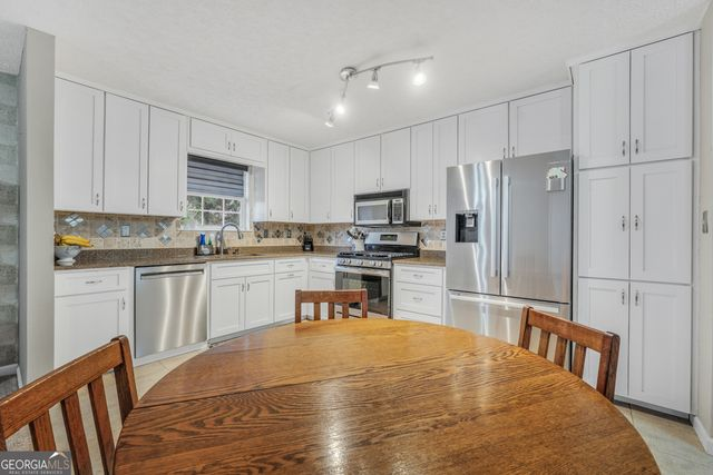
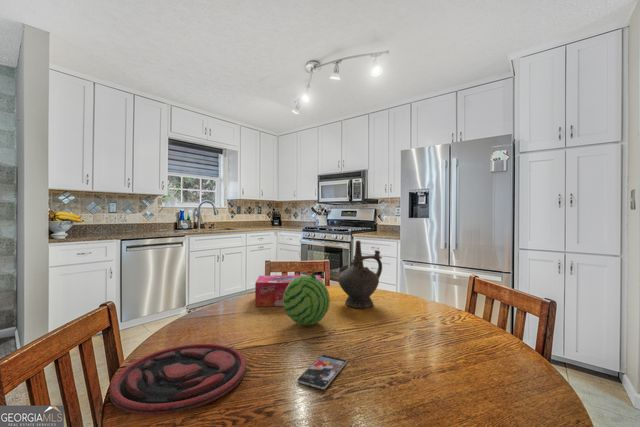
+ ceremonial vessel (360, 272)
+ smartphone (323, 370)
+ plate (183, 371)
+ fruit (306, 296)
+ tissue box (286, 287)
